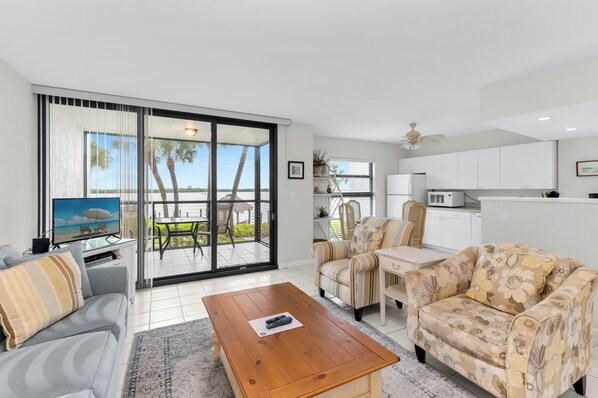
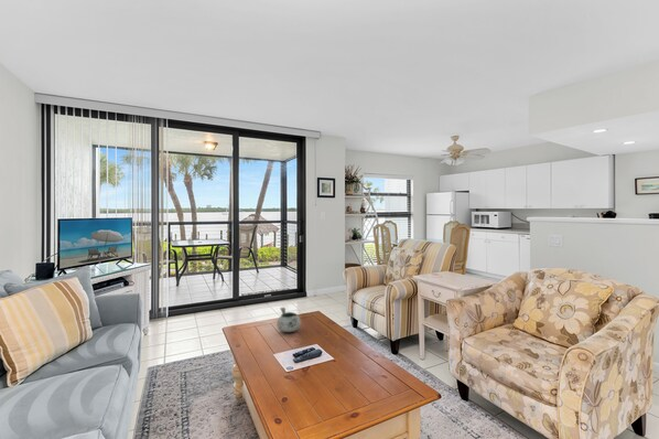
+ decorative bowl (289, 321)
